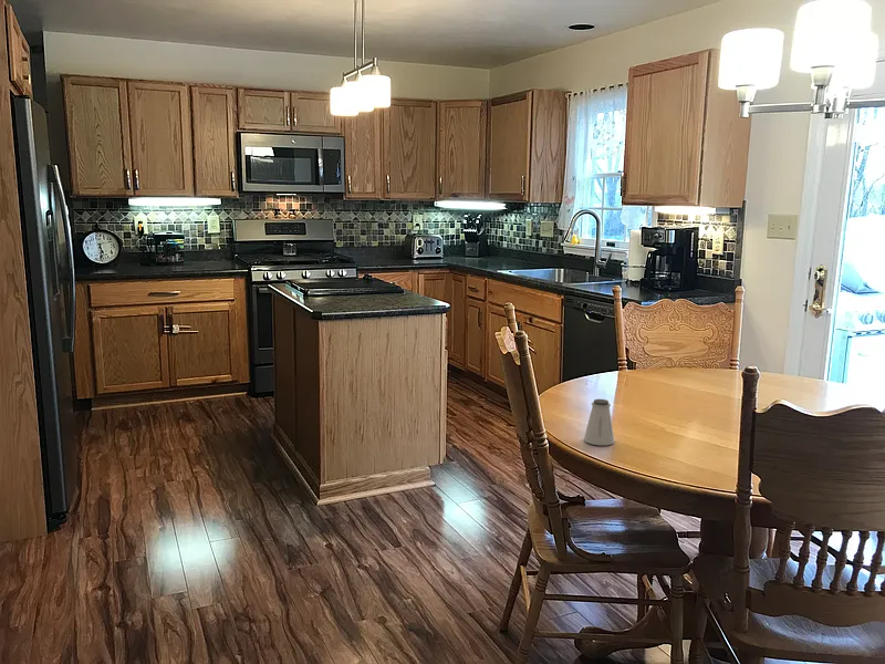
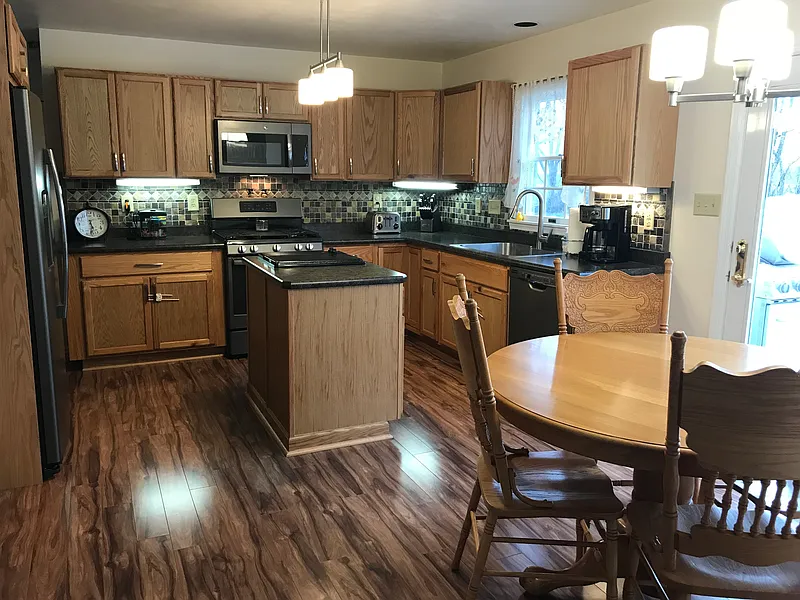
- saltshaker (600, 421)
